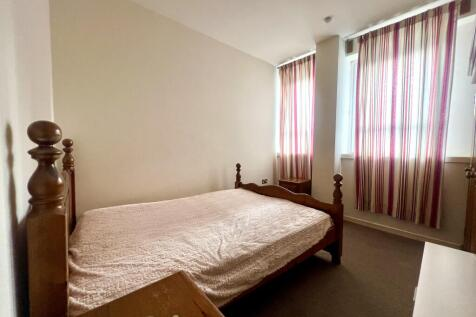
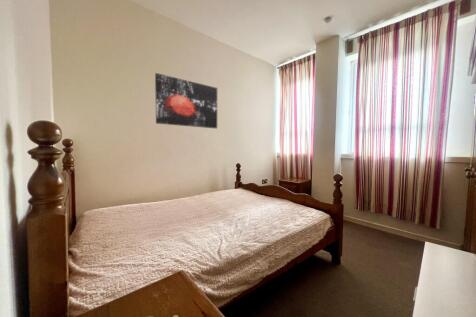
+ wall art (189, 103)
